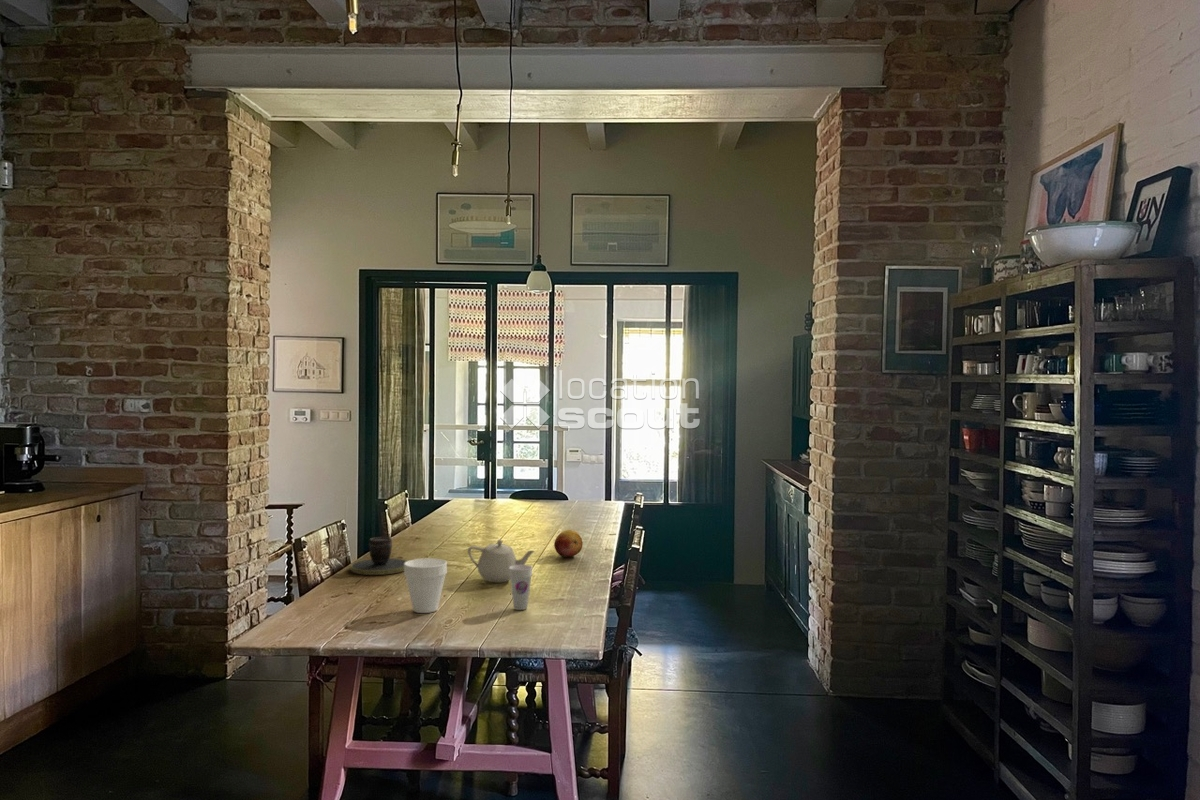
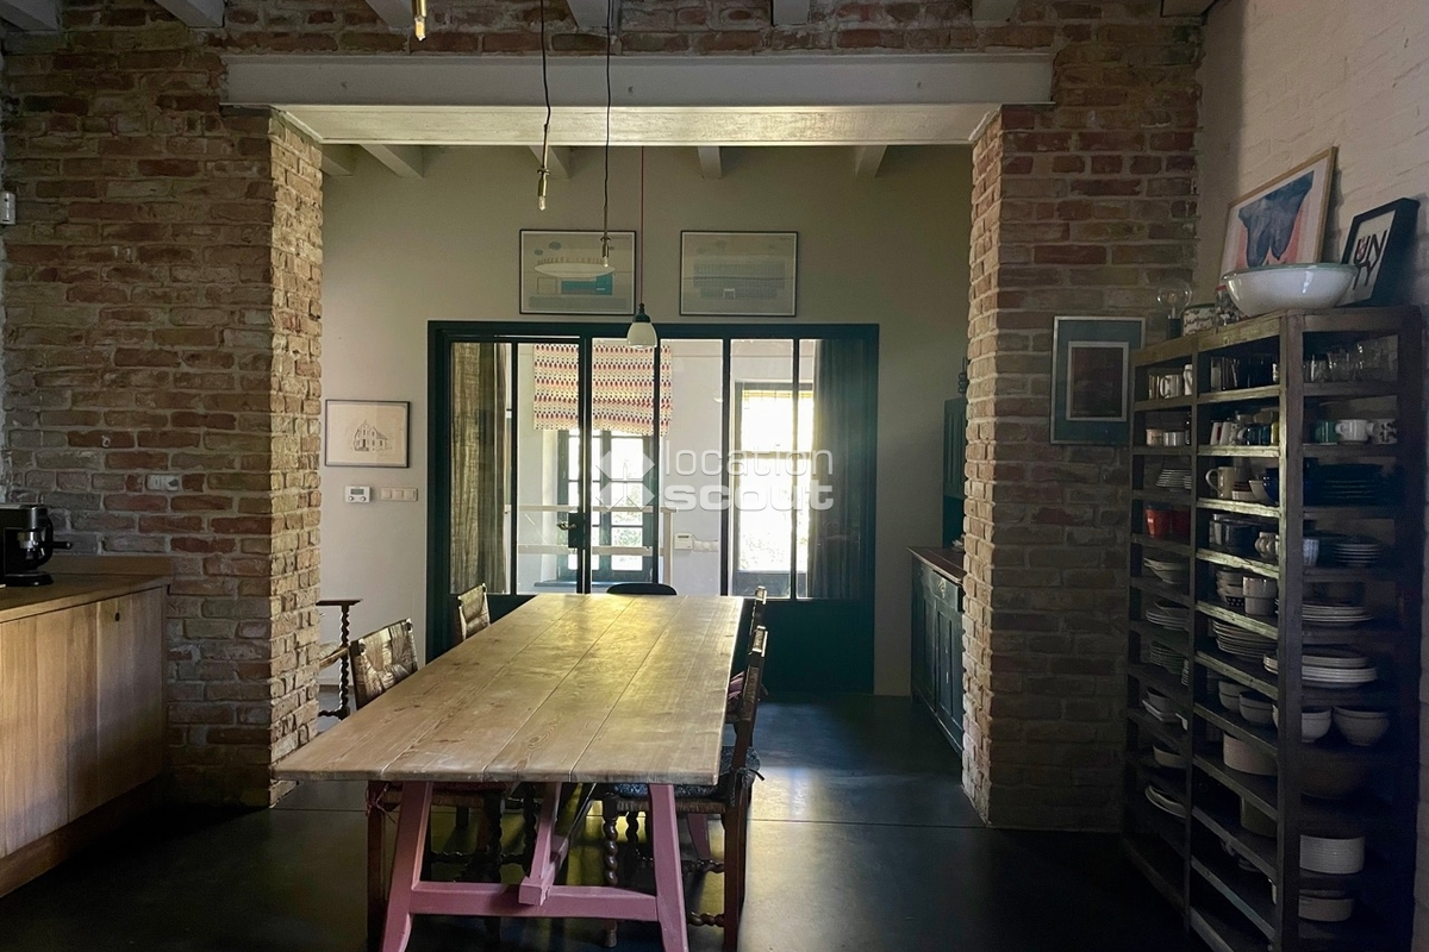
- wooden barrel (380, 553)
- teapot (501, 559)
- cup (425, 586)
- cup (520, 587)
- fruit (568, 542)
